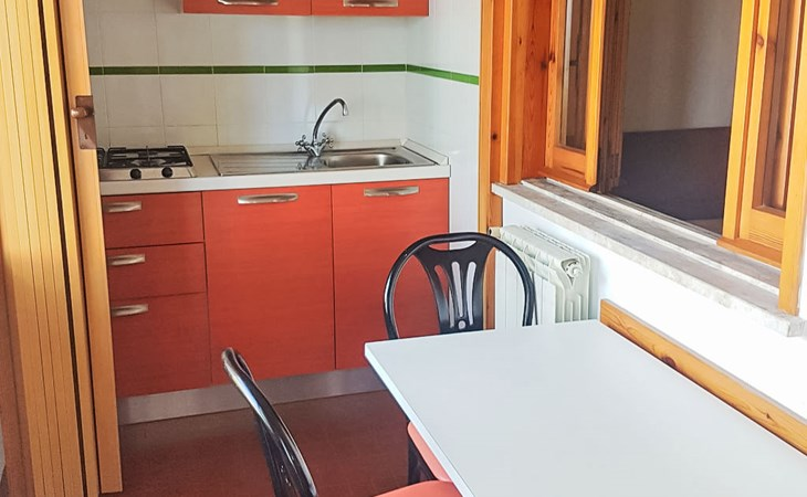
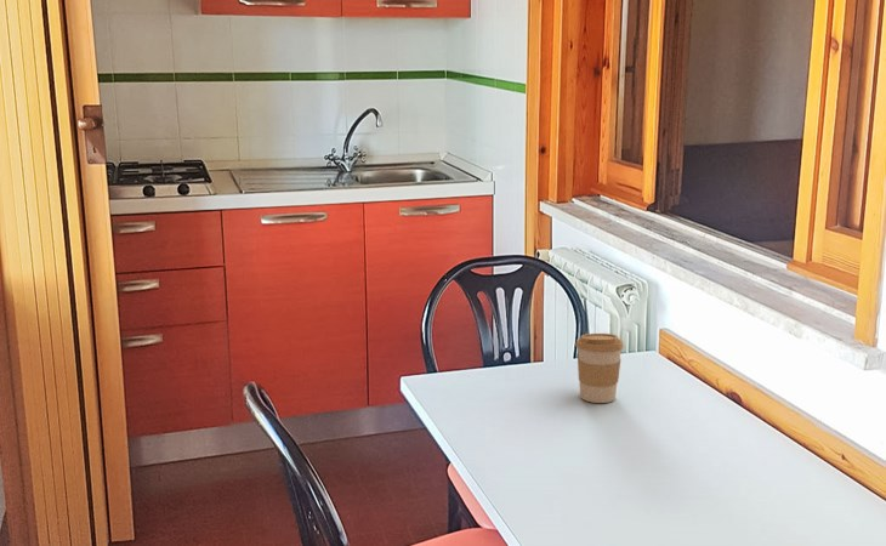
+ coffee cup (598, 365)
